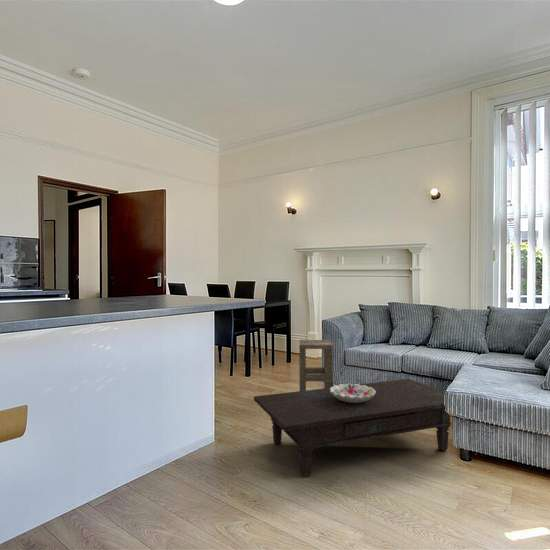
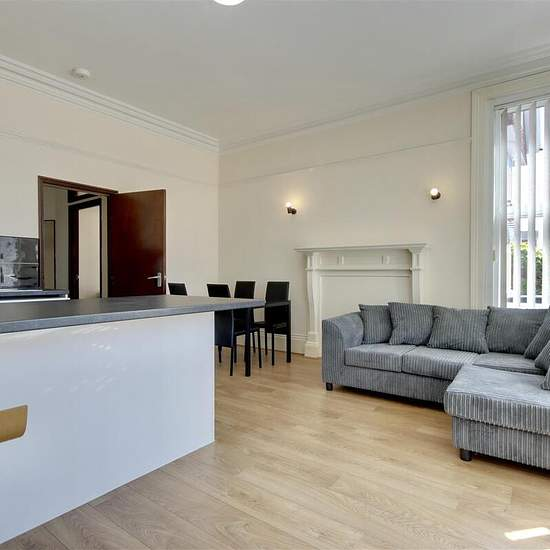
- side table (315, 372)
- decorative bowl (352, 394)
- coffee table (358, 422)
